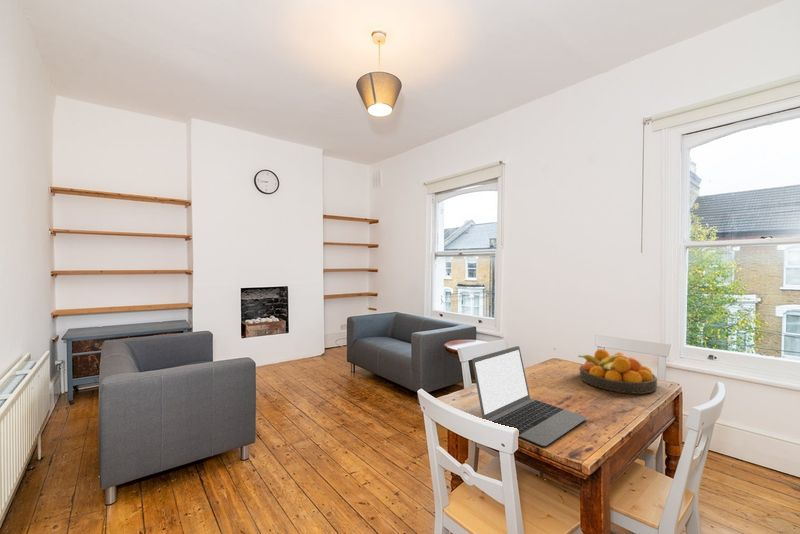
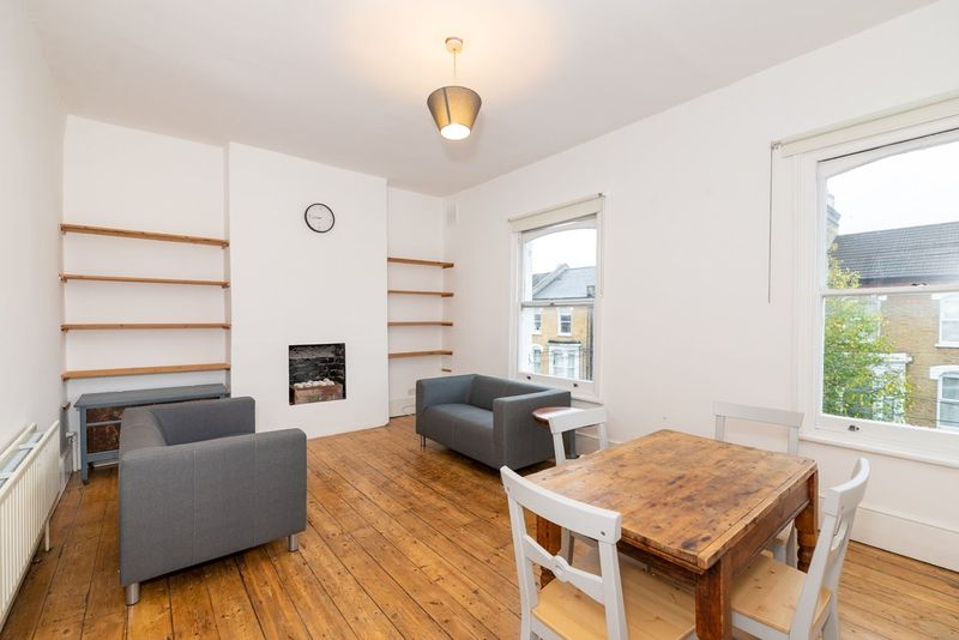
- fruit bowl (616, 367)
- laptop (528, 390)
